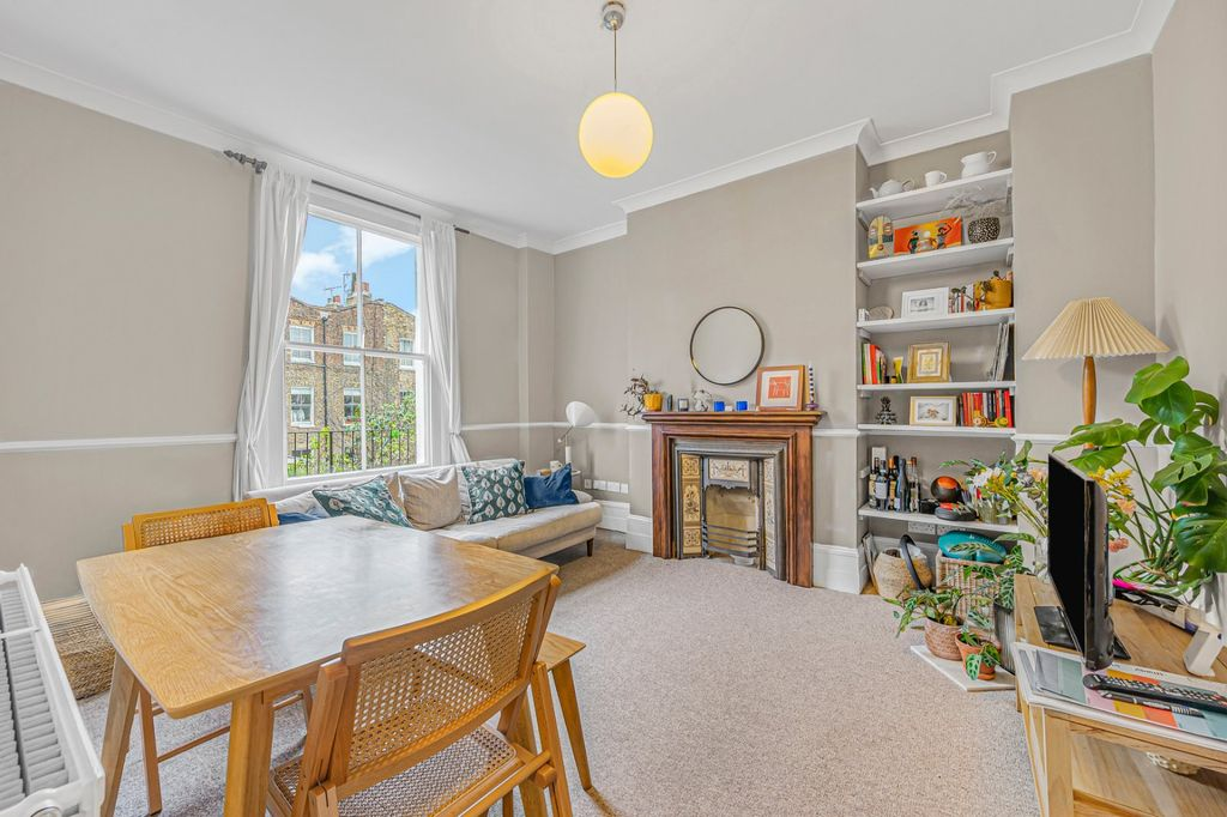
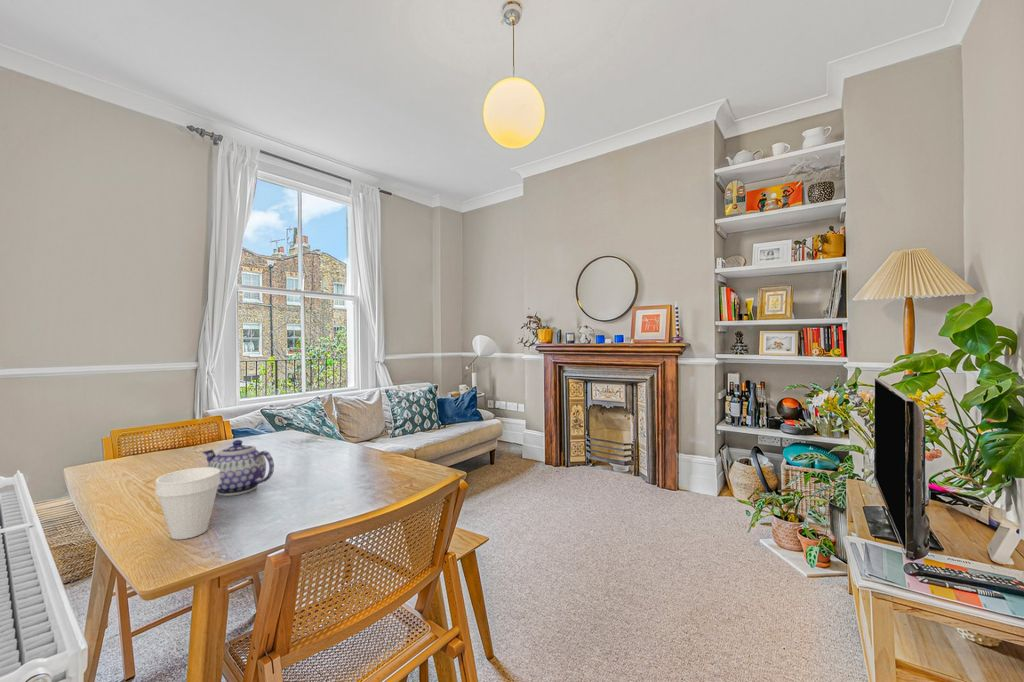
+ teapot (237, 465)
+ cup (189, 503)
